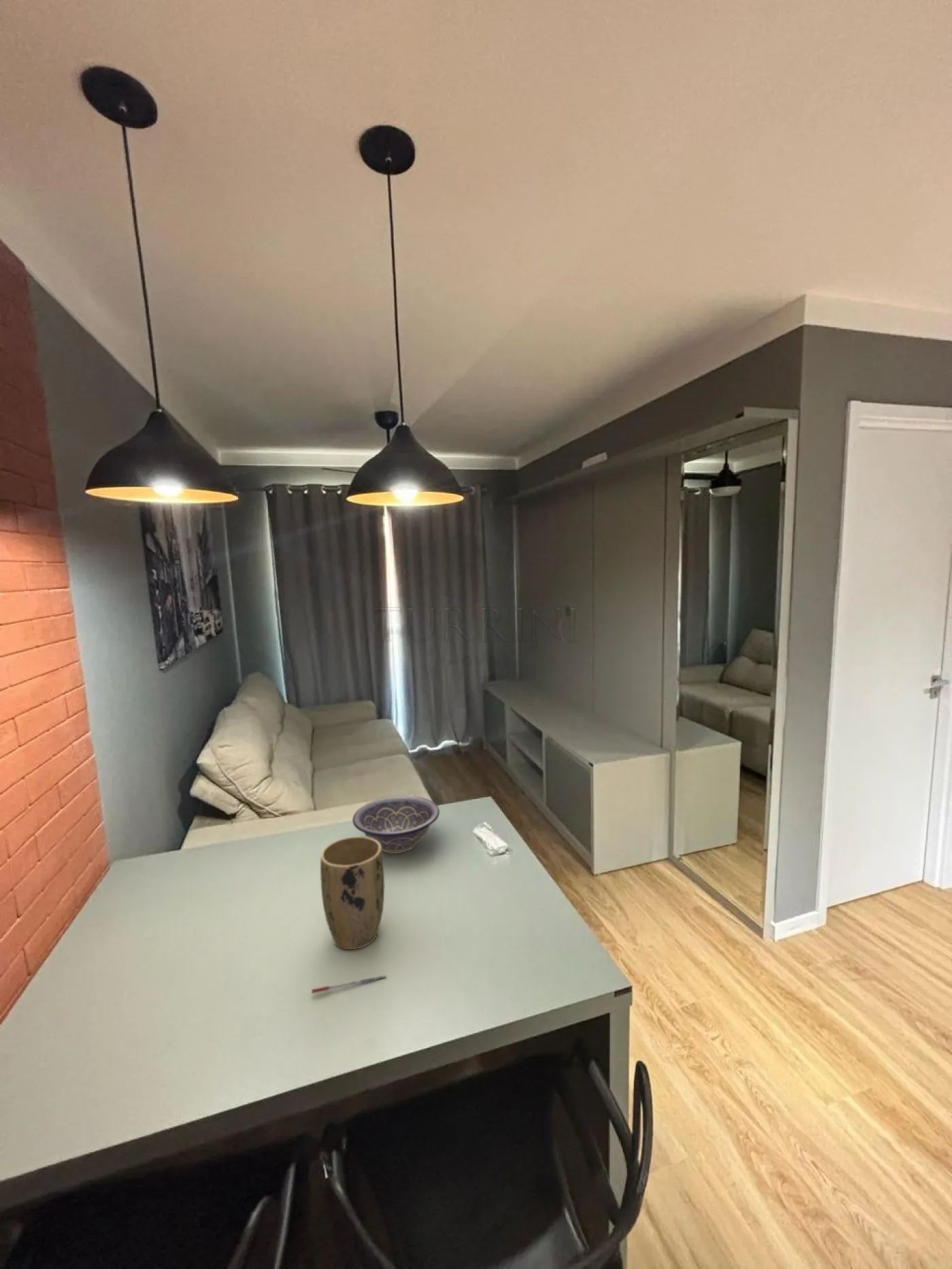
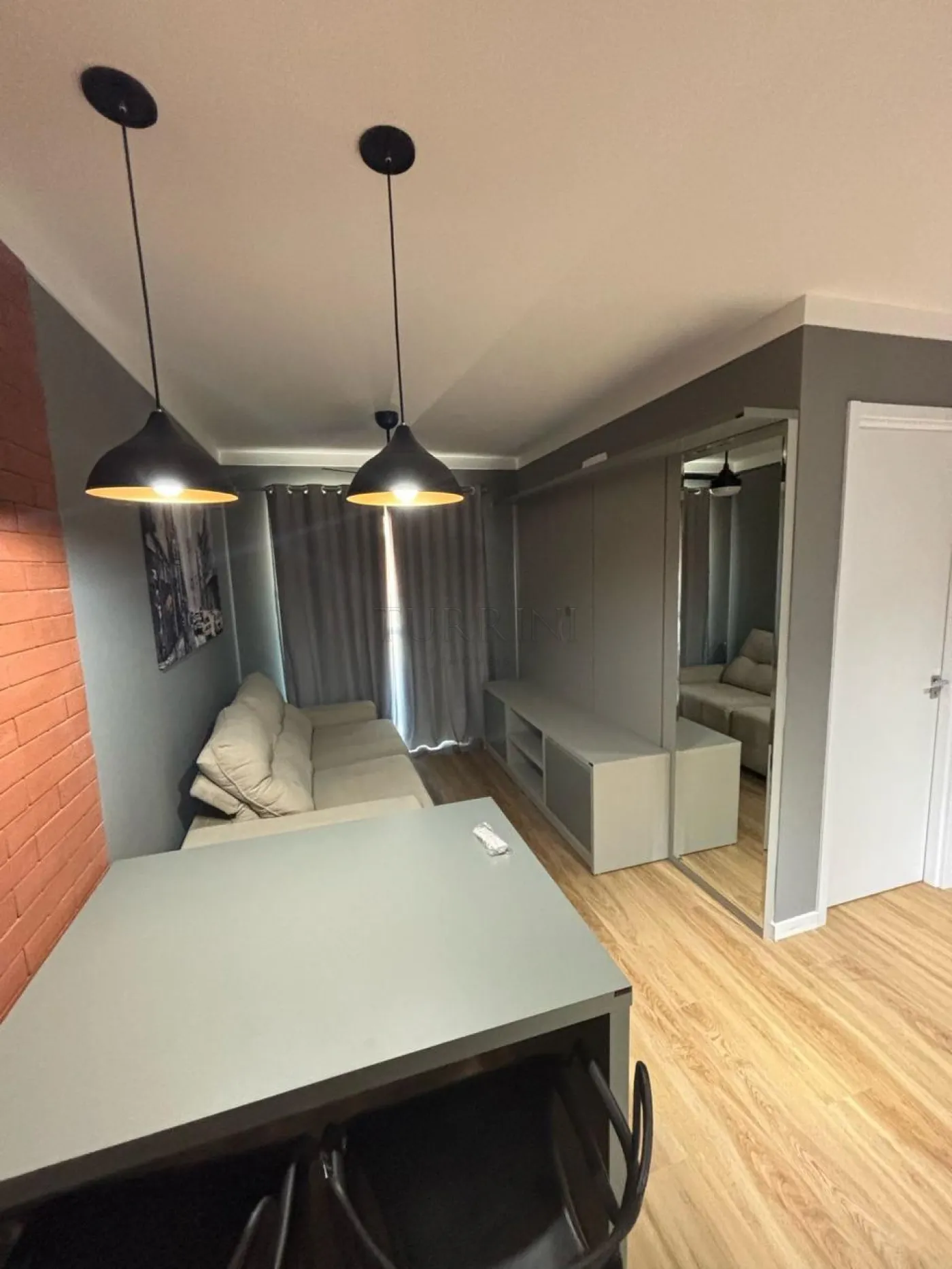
- decorative bowl (397, 828)
- pen (349, 983)
- plant pot (354, 893)
